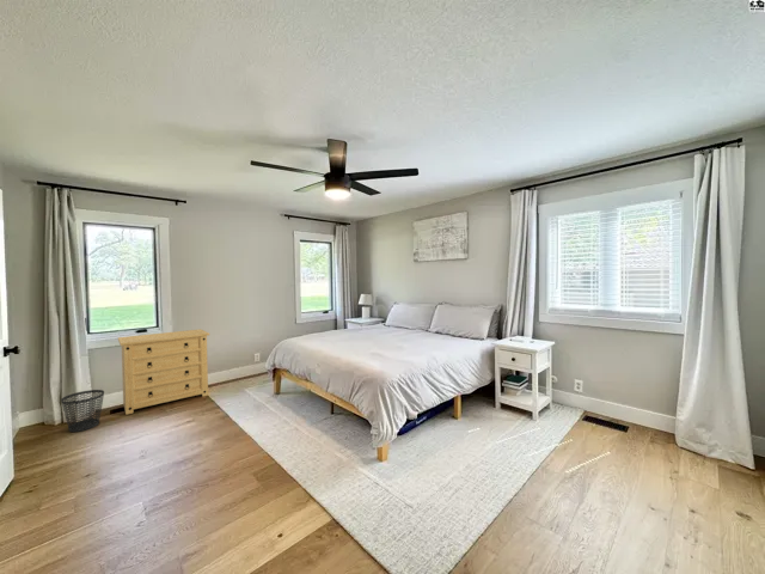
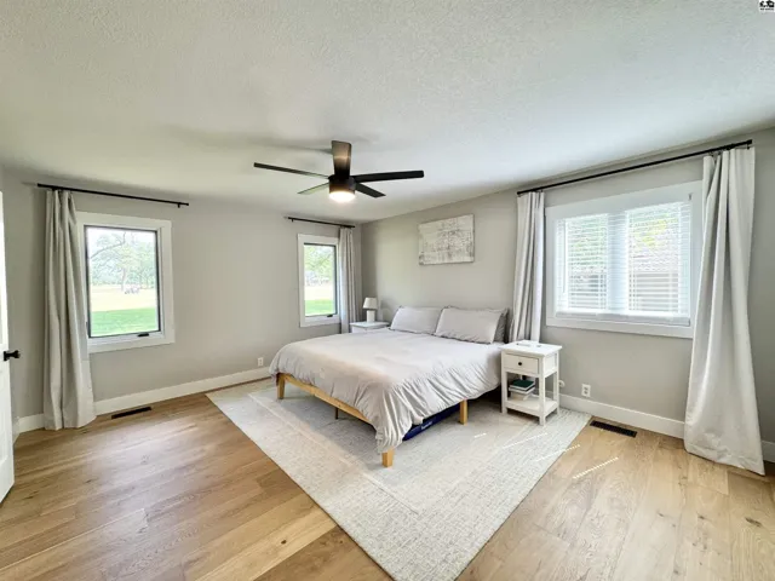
- dresser (166, 367)
- wastebasket (84, 411)
